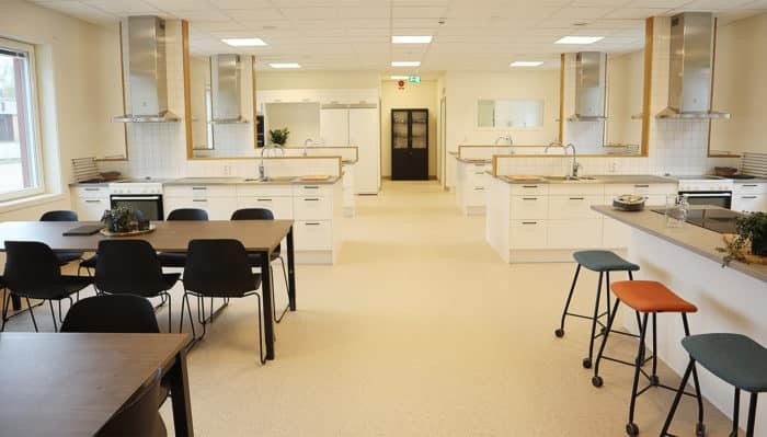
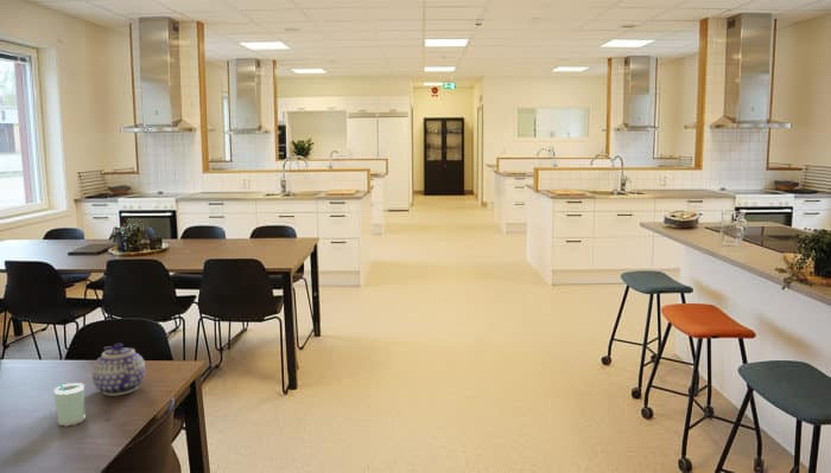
+ cup (70, 401)
+ teapot (119, 366)
